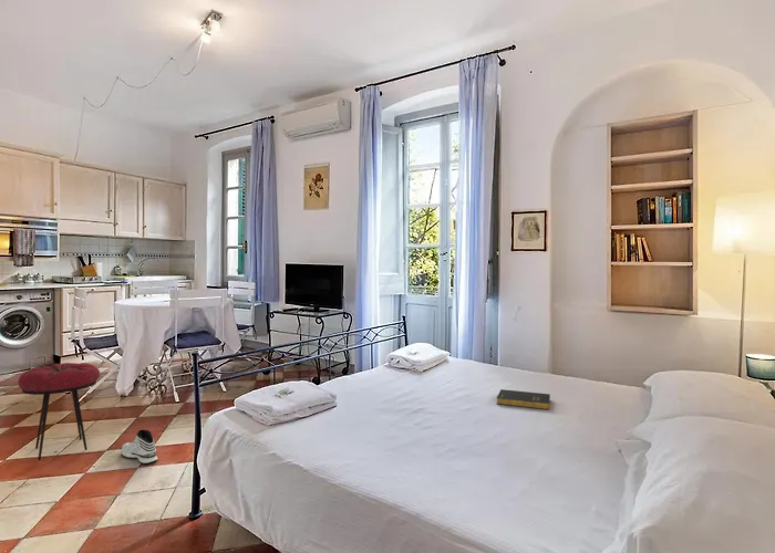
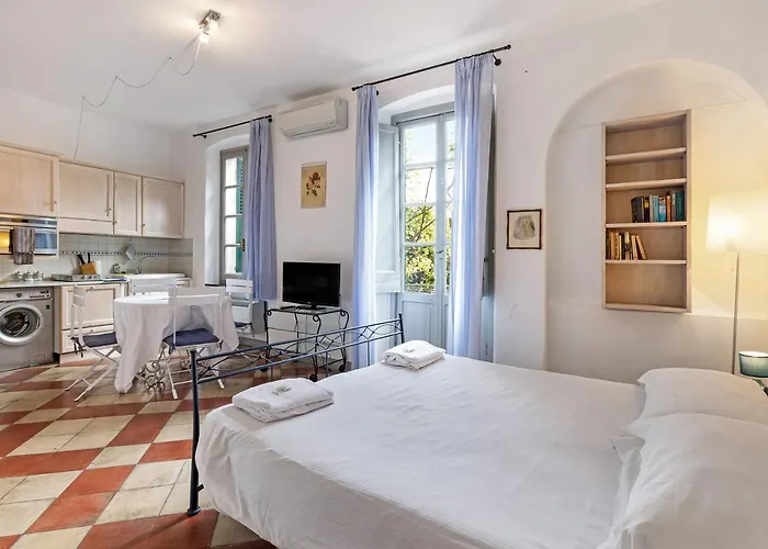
- stool (48, 406)
- book (521, 398)
- sneaker (140, 441)
